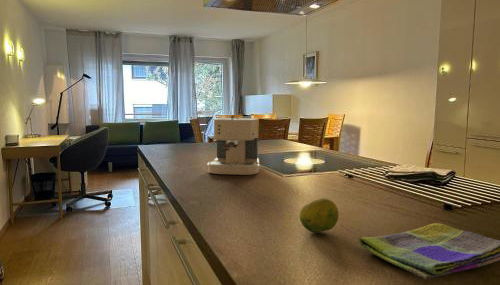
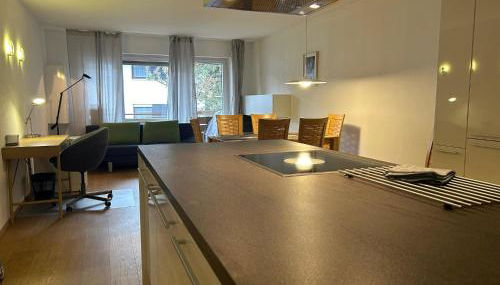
- fruit (318, 215)
- coffee maker (234, 143)
- dish towel (432, 245)
